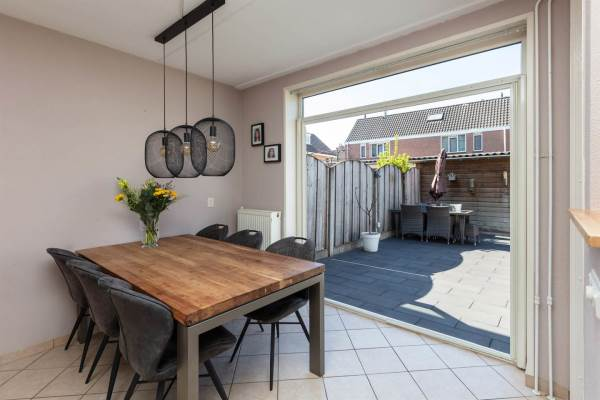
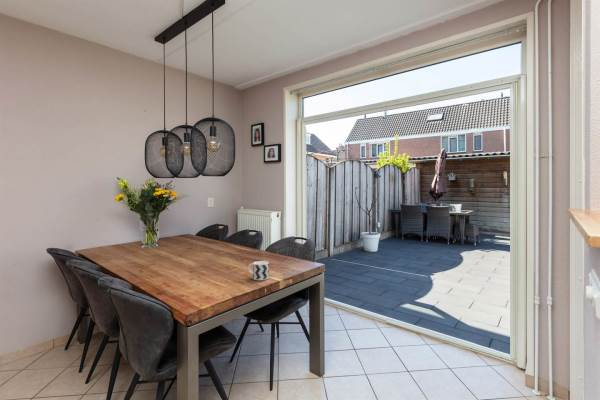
+ cup (258, 270)
